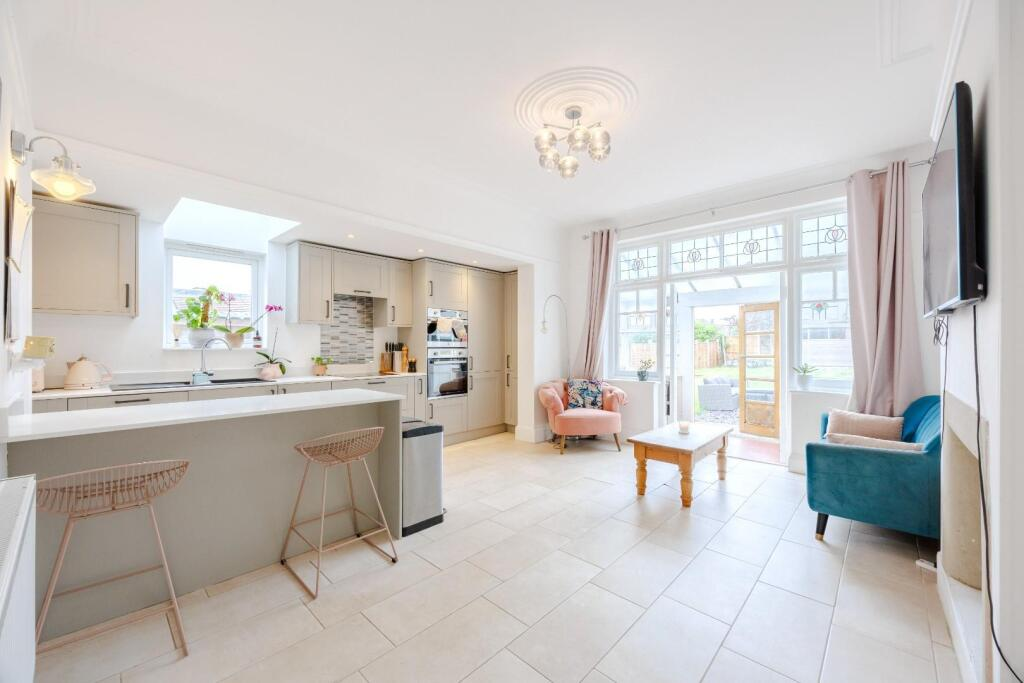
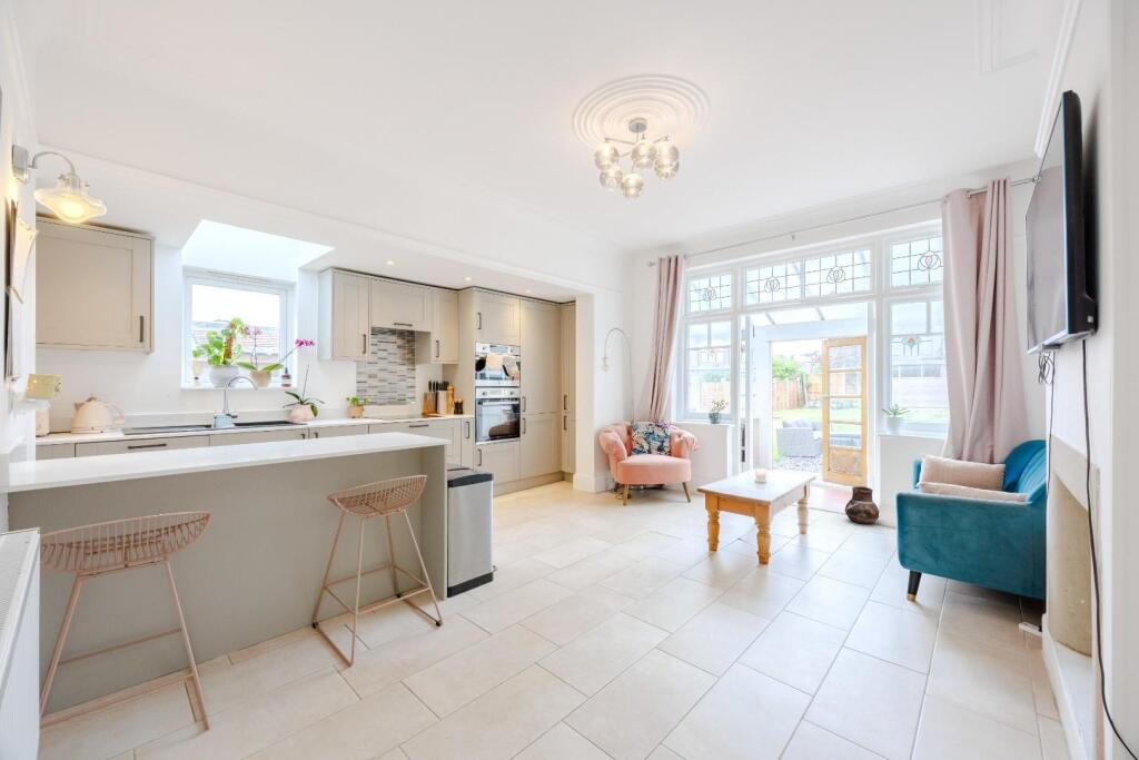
+ ceramic pot (861, 504)
